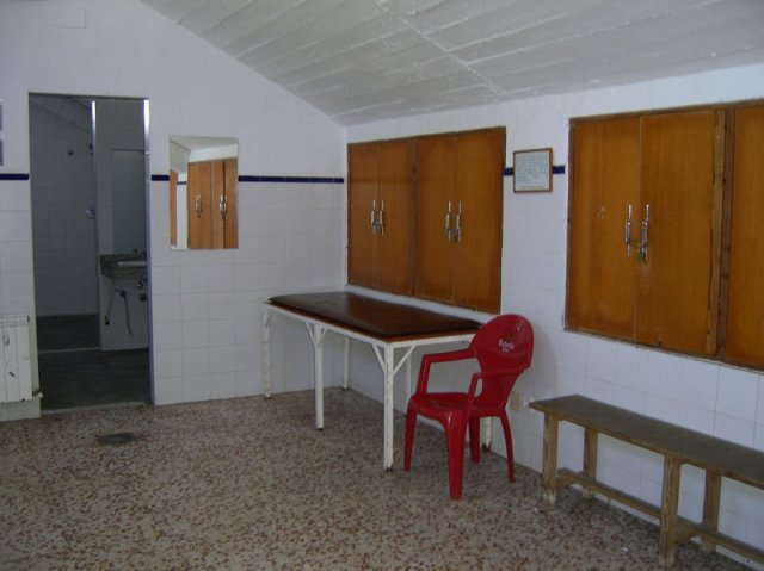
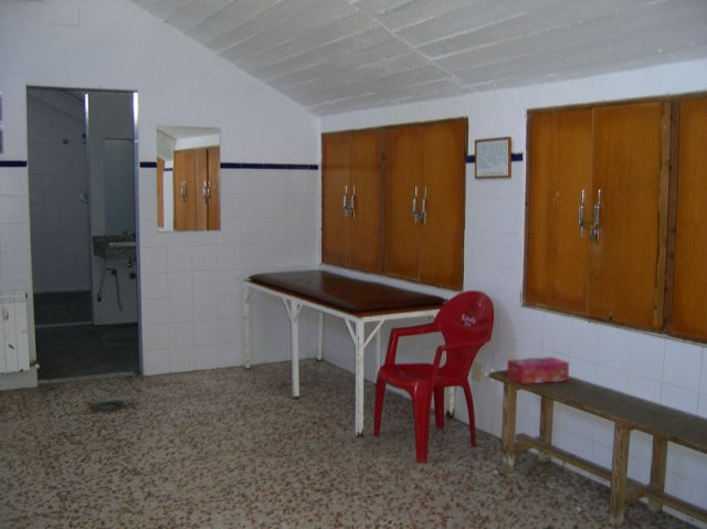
+ tissue box (537, 370)
